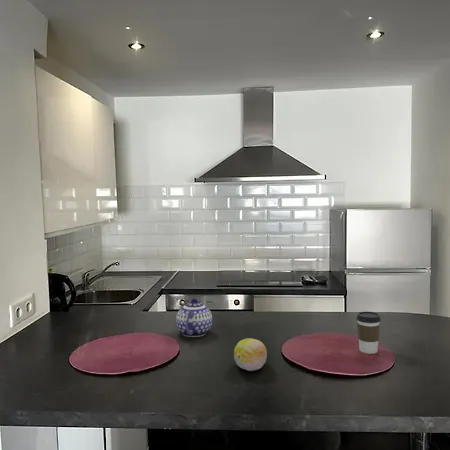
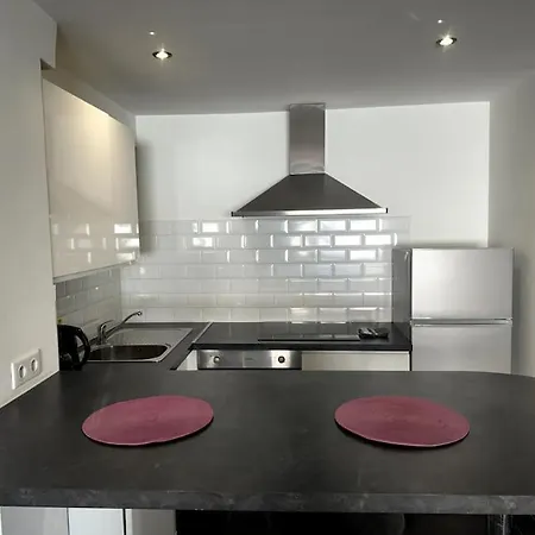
- fruit (250, 353)
- teapot (193, 316)
- coffee cup (368, 332)
